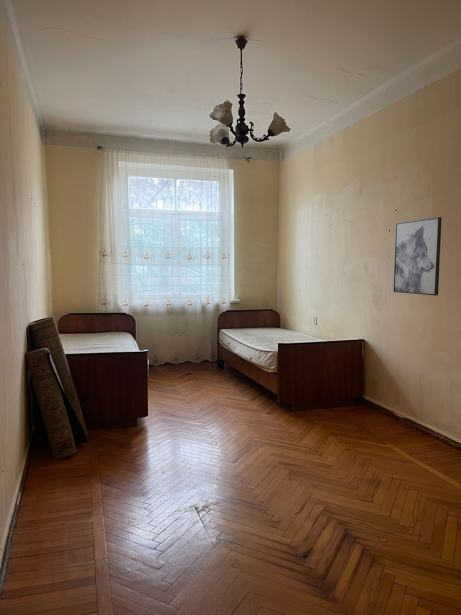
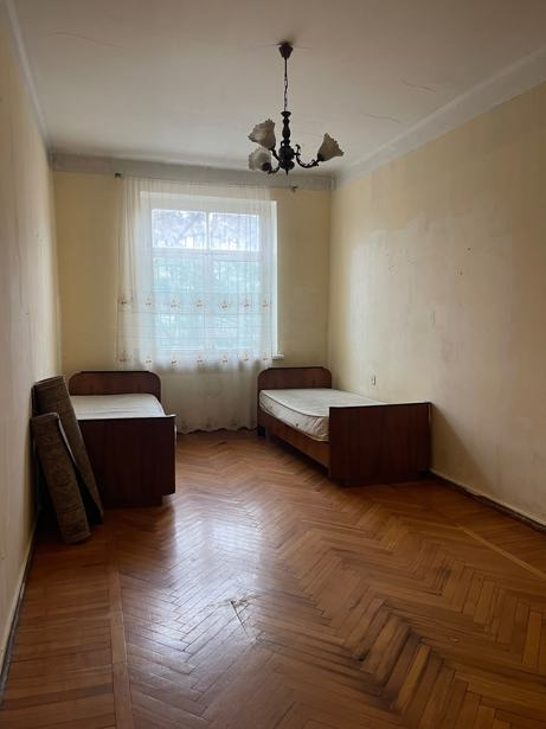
- wall art (415, 257)
